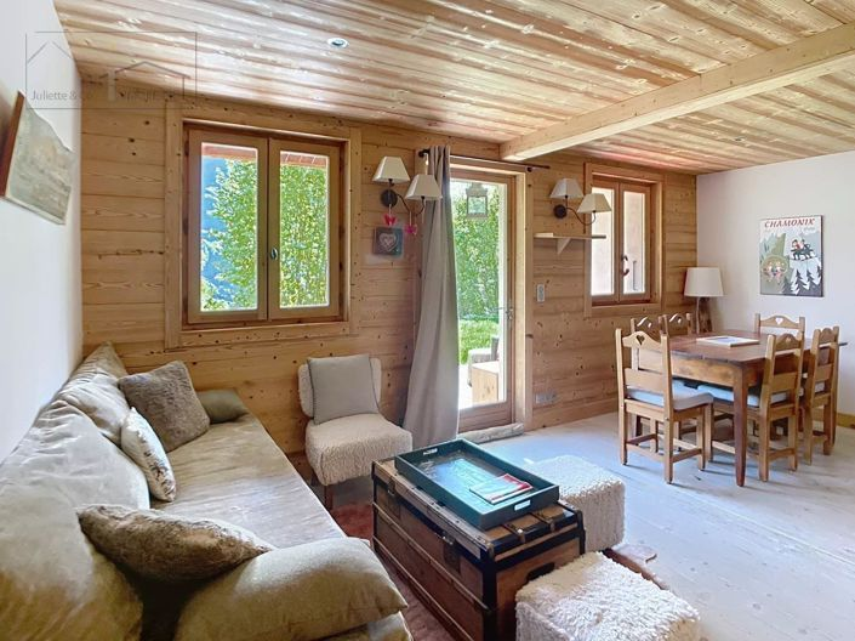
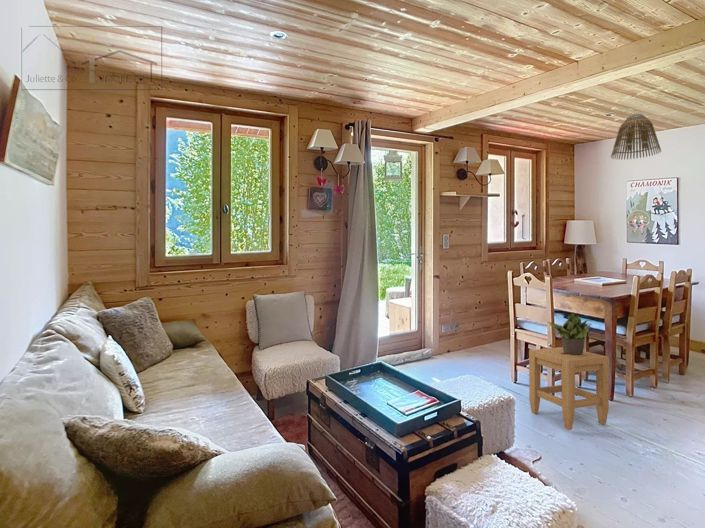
+ potted plant (567, 331)
+ lamp shade (634, 135)
+ stool (567, 385)
